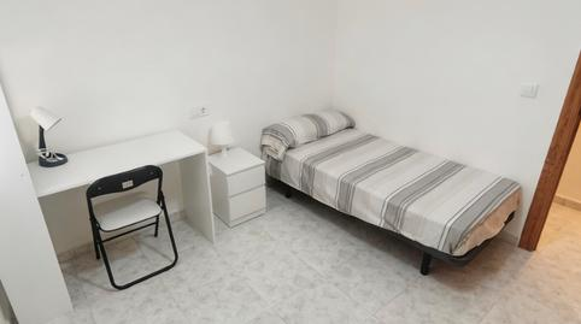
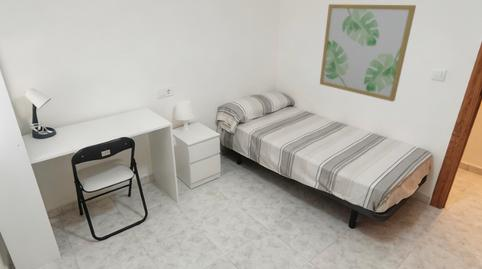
+ wall art (360, 50)
